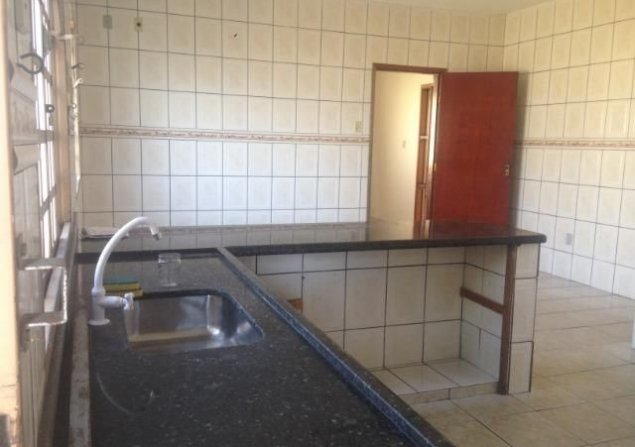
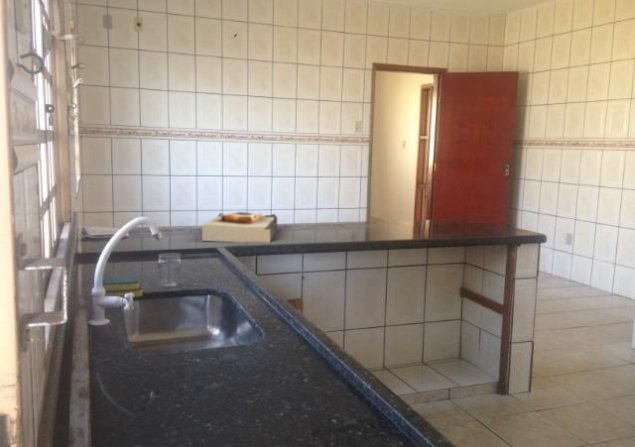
+ toast (242, 223)
